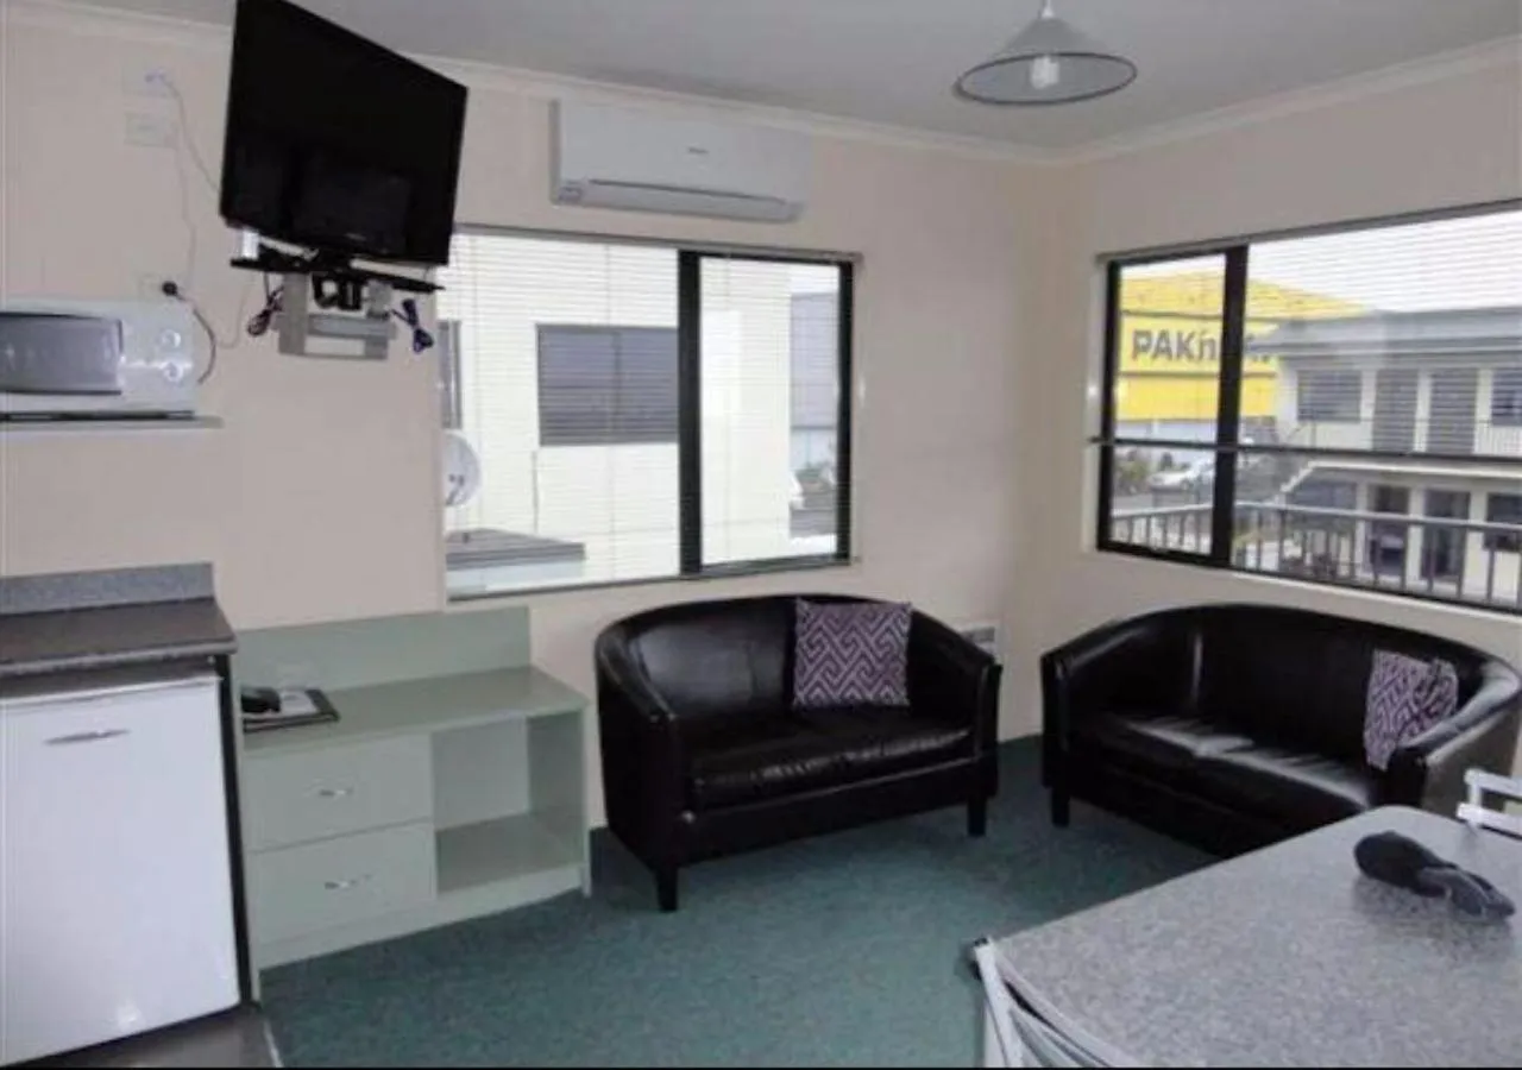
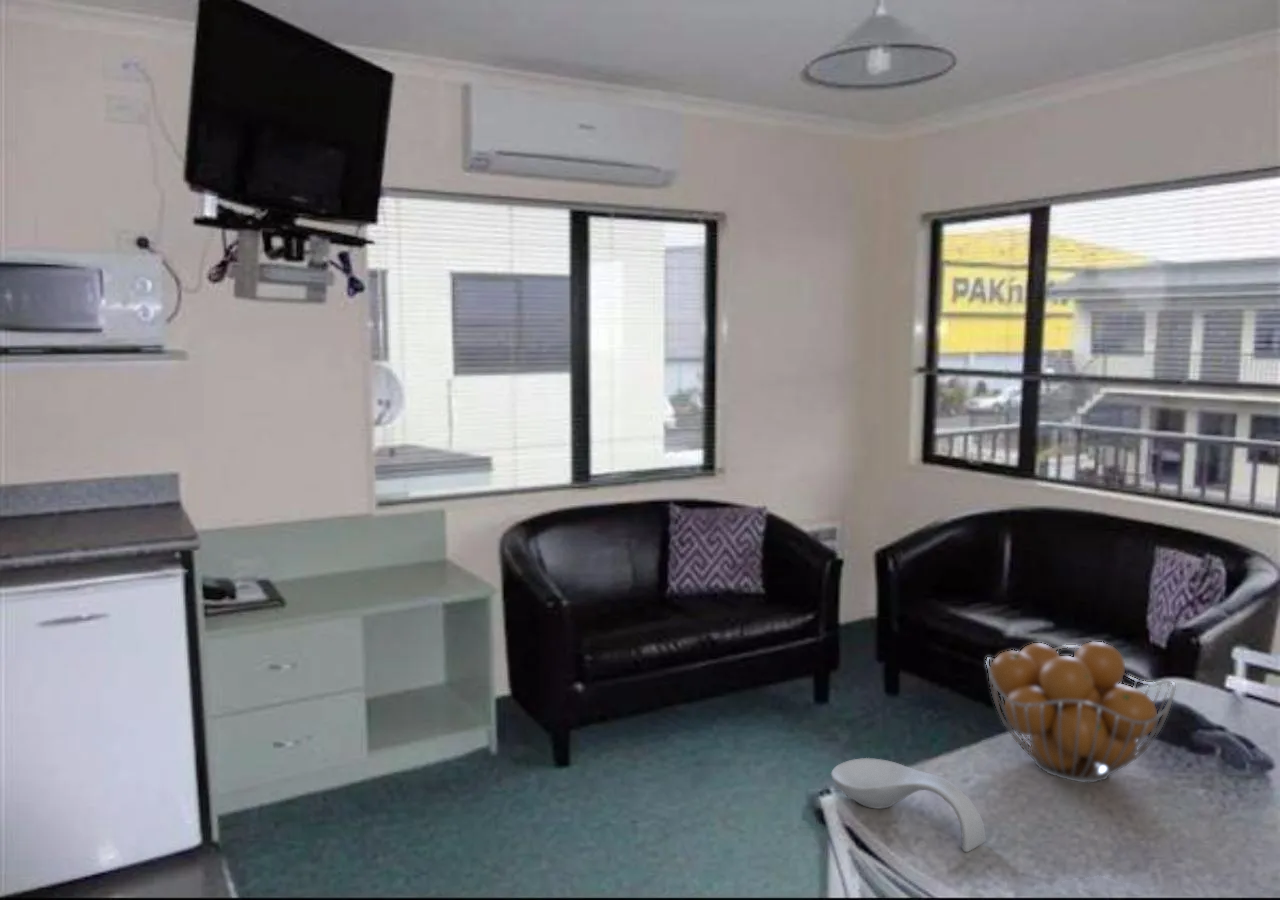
+ fruit basket (1075, 707)
+ spoon rest (905, 790)
